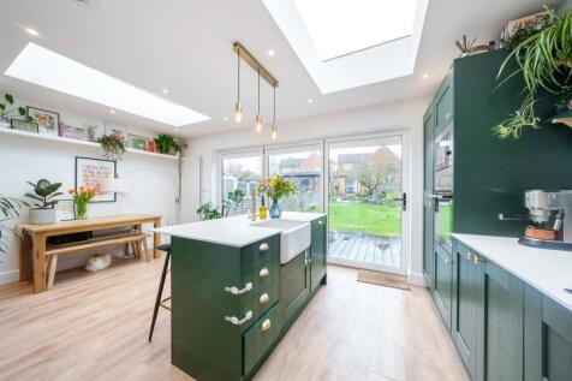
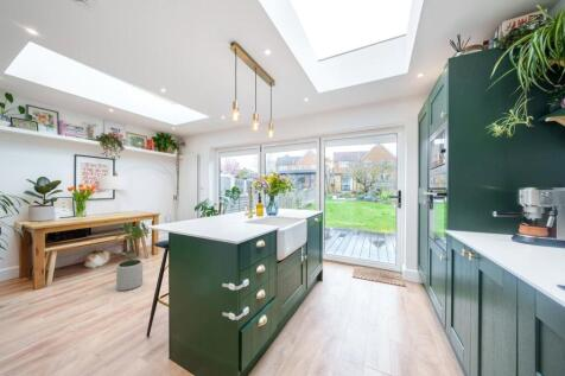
+ house plant (132, 246)
+ plant pot (129, 274)
